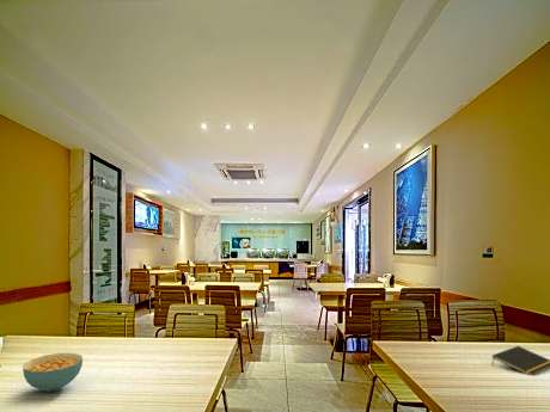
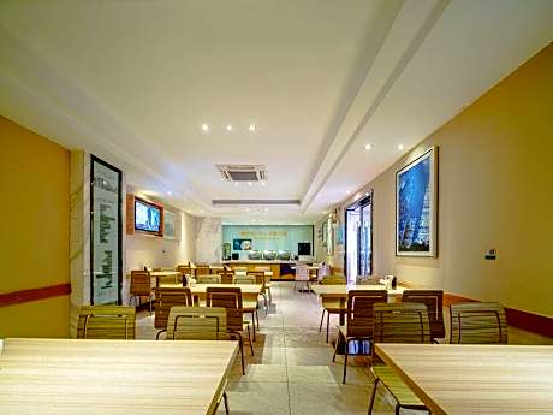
- notepad (524, 359)
- cereal bowl (53, 374)
